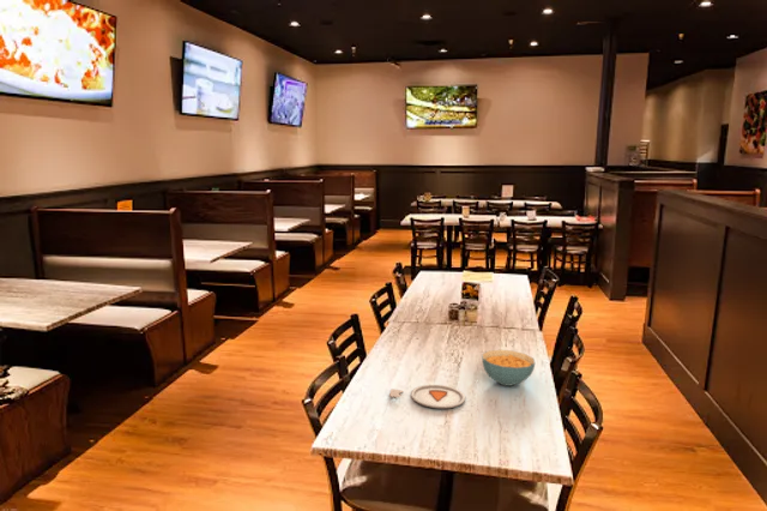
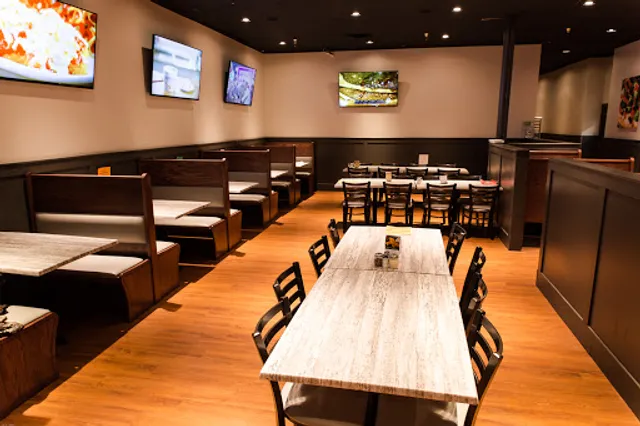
- dinner plate (427, 395)
- cereal bowl (507, 369)
